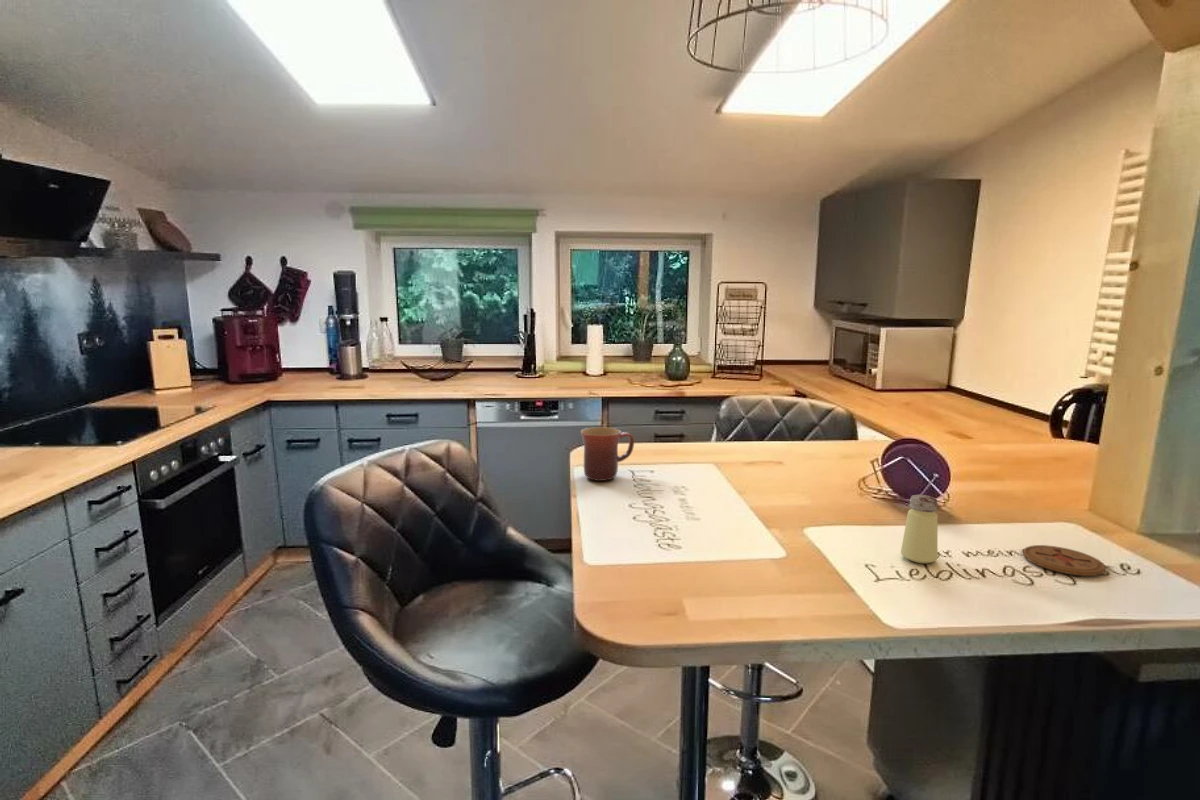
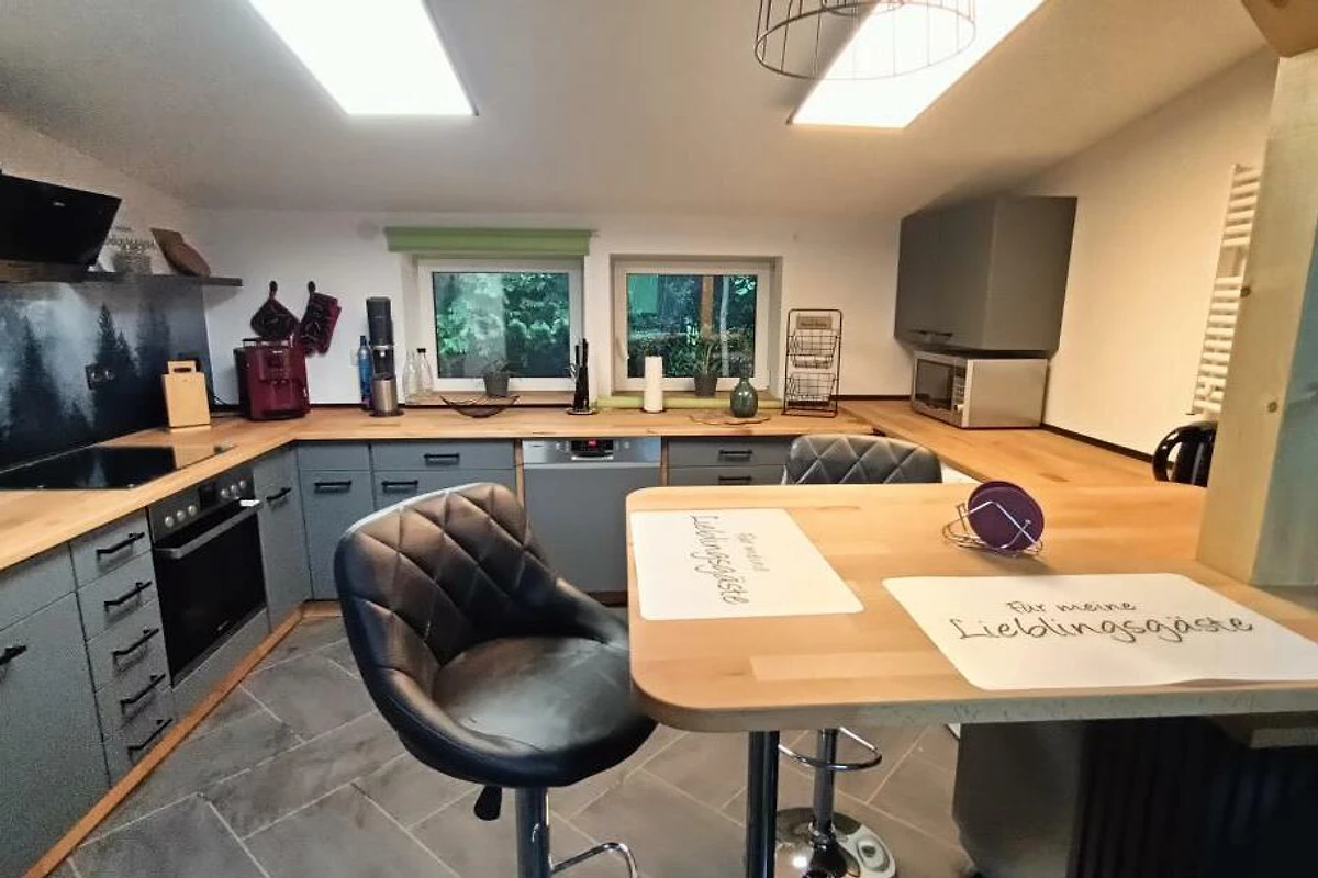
- mug (607, 453)
- coaster (1062, 559)
- saltshaker (921, 527)
